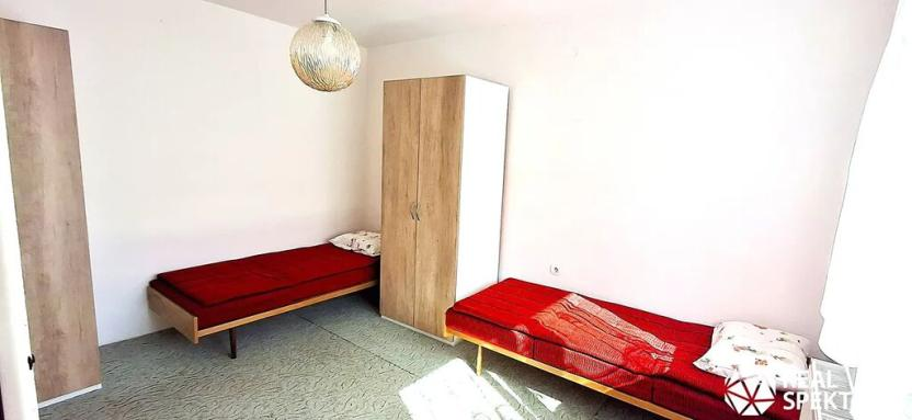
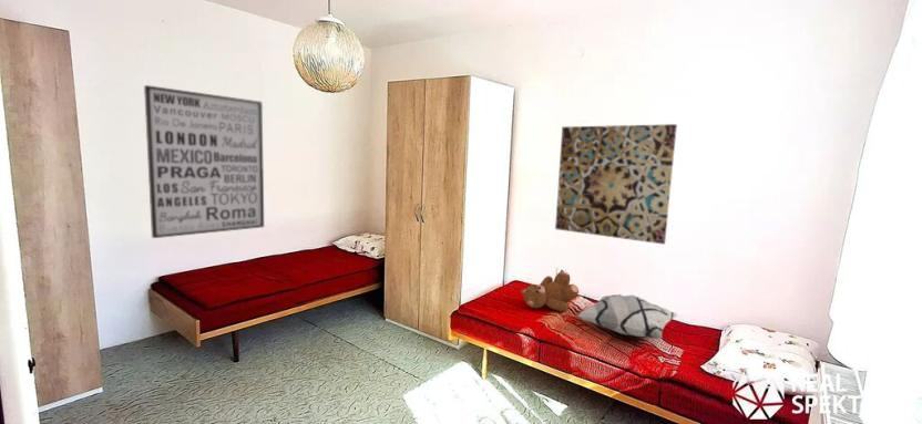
+ decorative pillow (627, 314)
+ wall art (609, 182)
+ wall art (211, 164)
+ teddy bear (547, 290)
